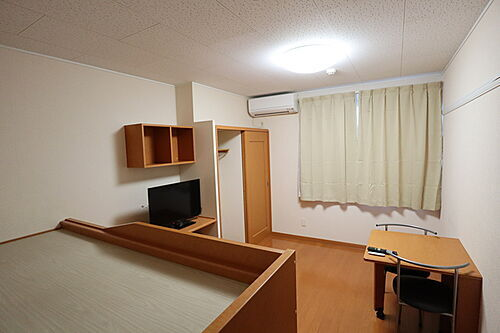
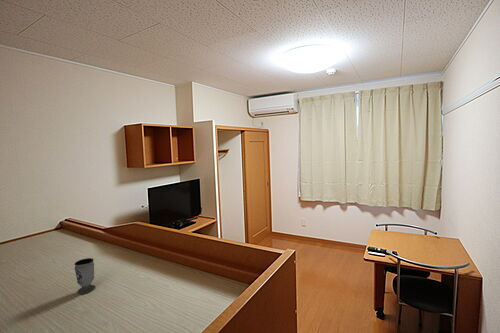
+ cup (85, 275)
